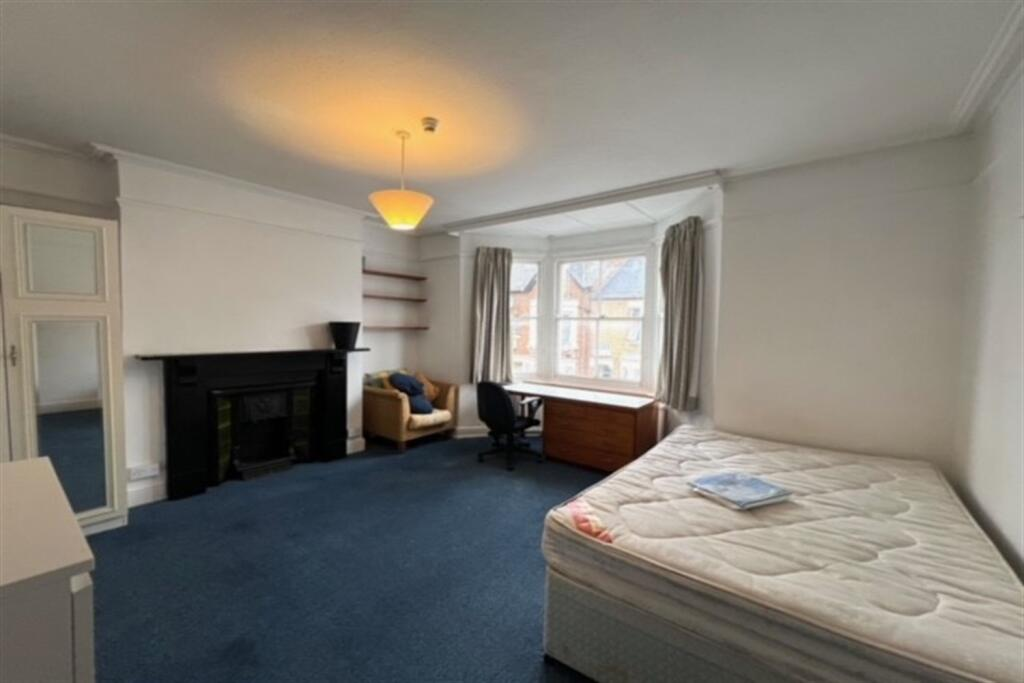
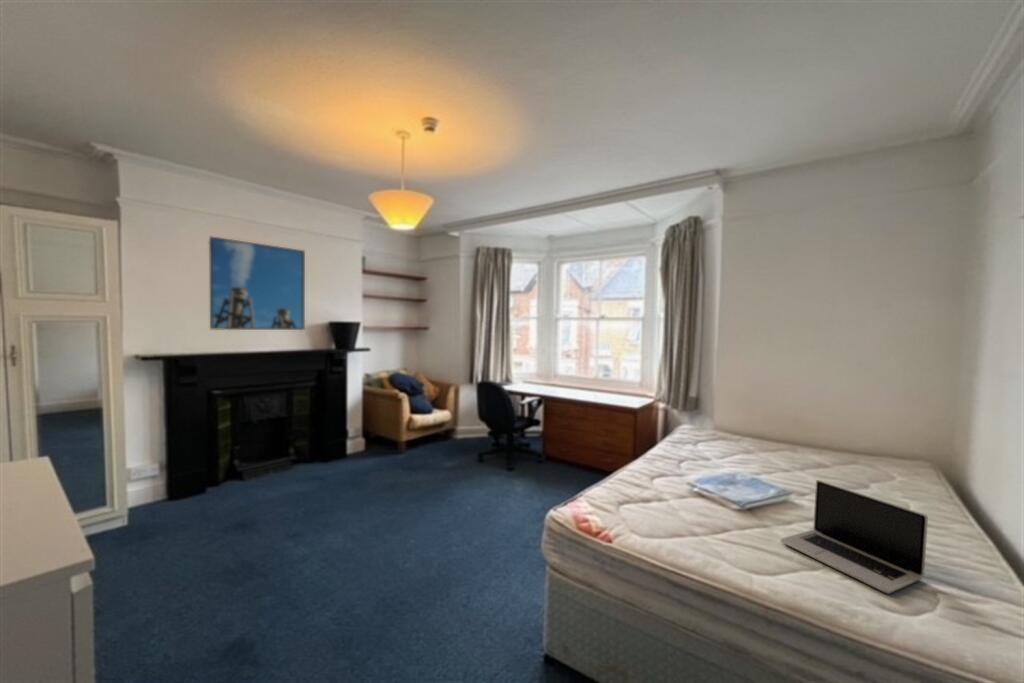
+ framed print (260, 287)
+ laptop (847, 530)
